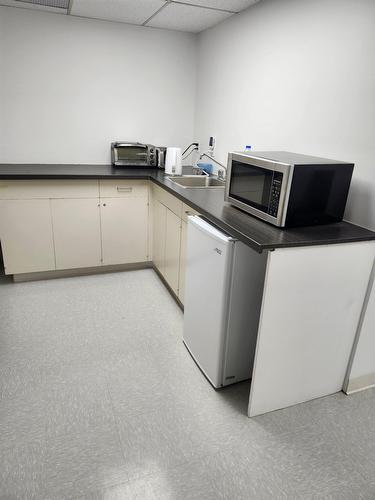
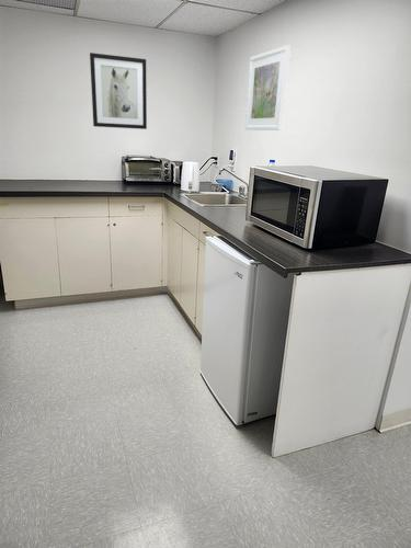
+ wall art (119, 92)
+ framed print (264, 92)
